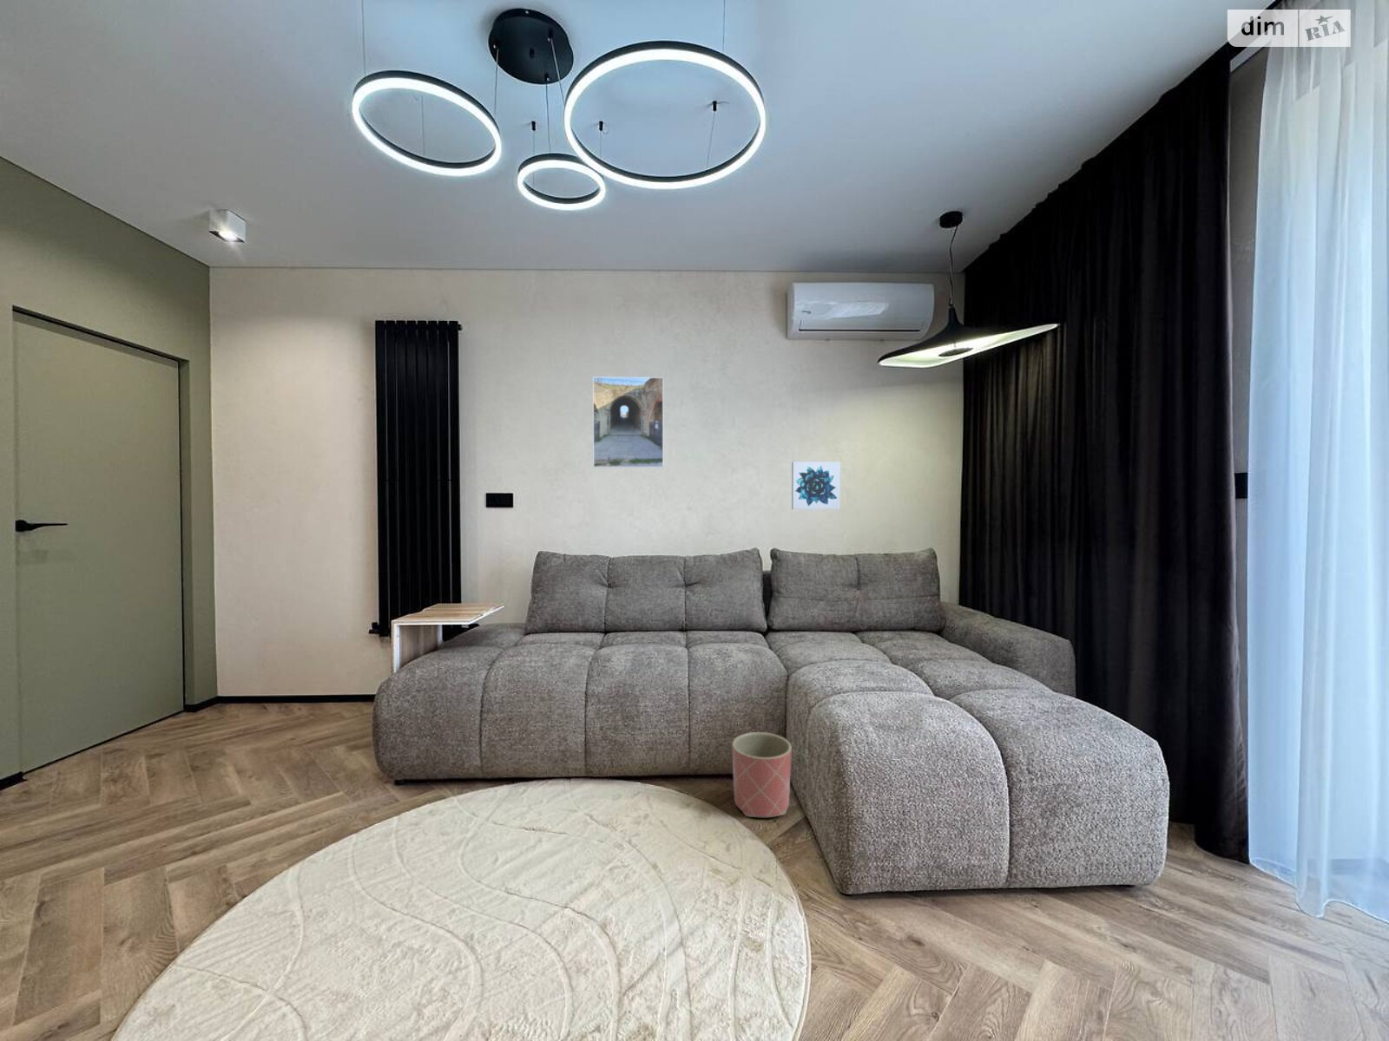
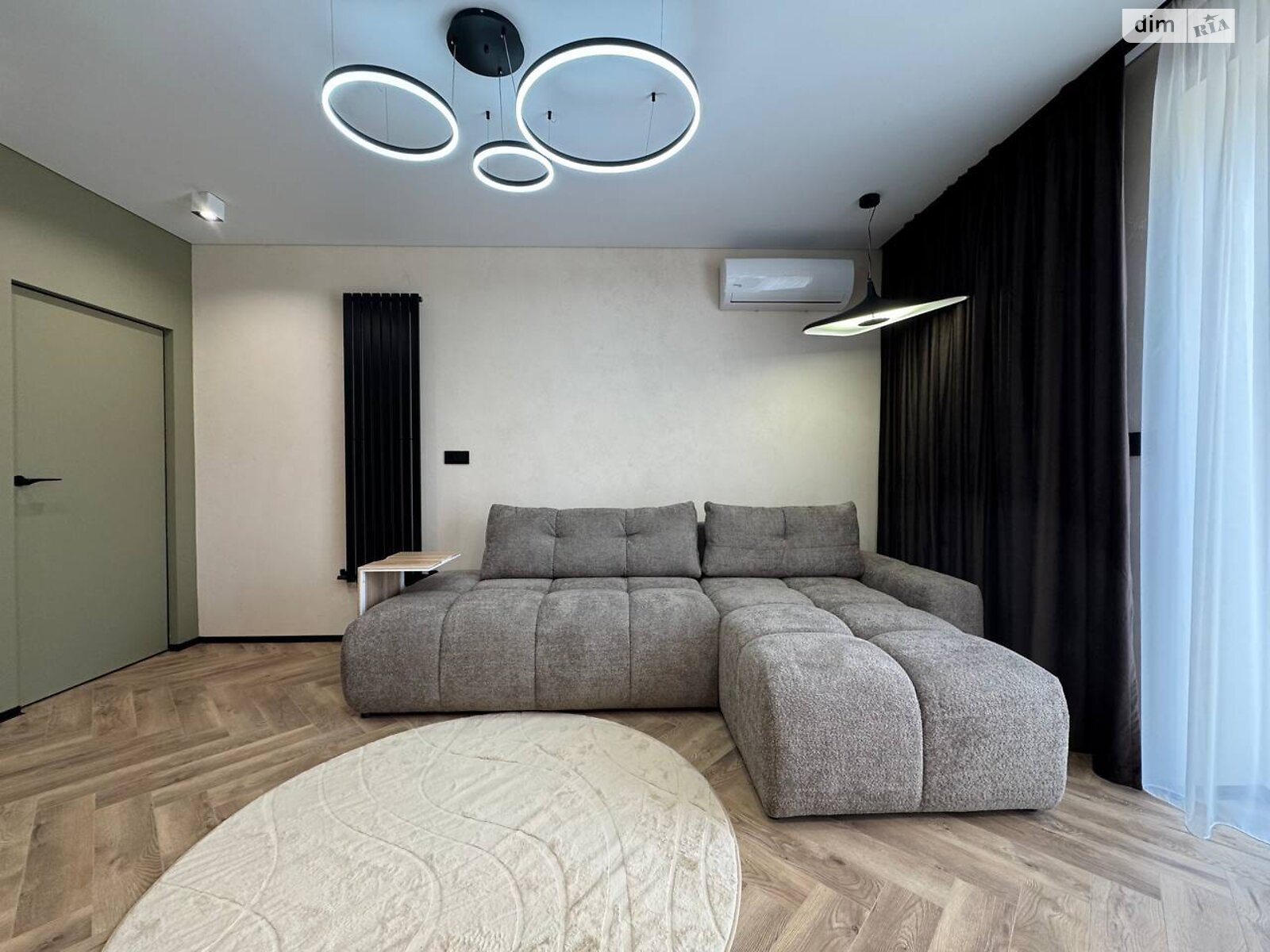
- planter (761, 774)
- wall art (815, 484)
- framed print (629, 422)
